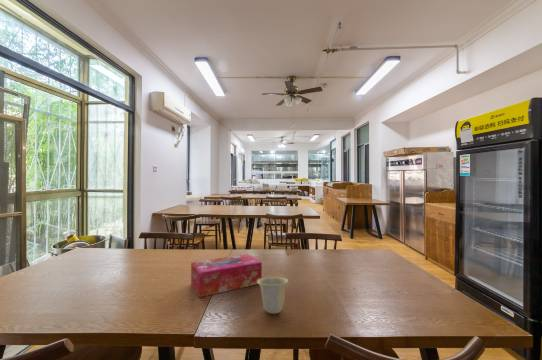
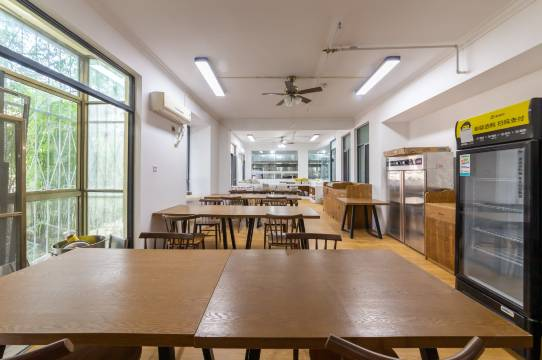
- tissue box (226, 273)
- cup (272, 294)
